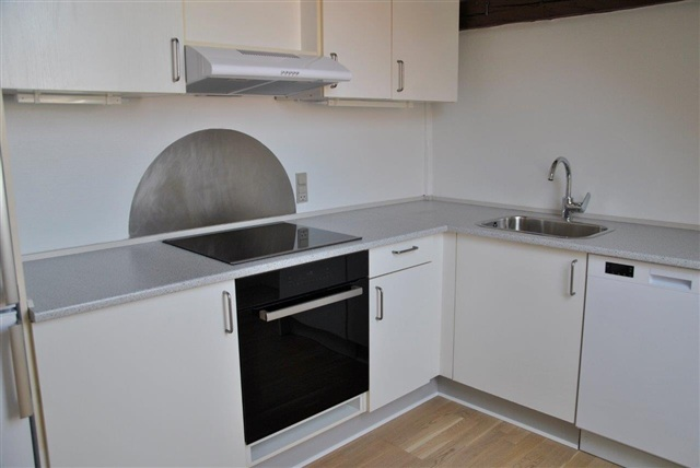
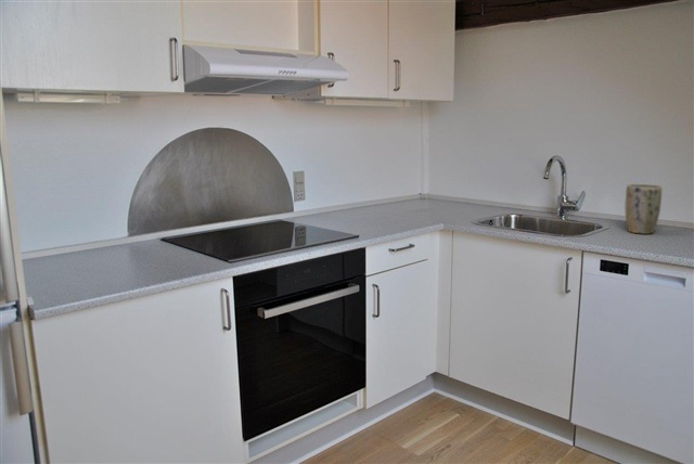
+ plant pot (642, 208)
